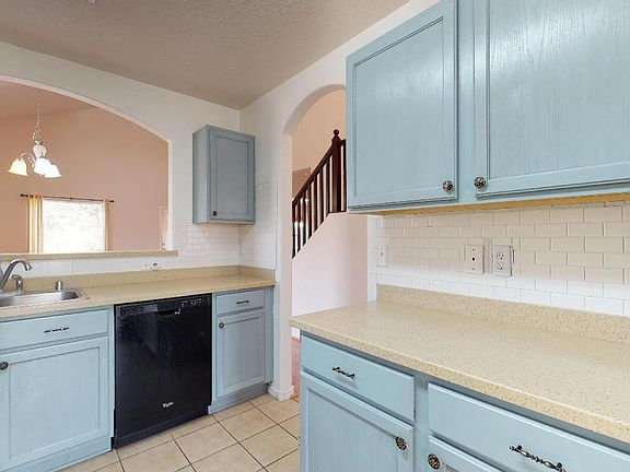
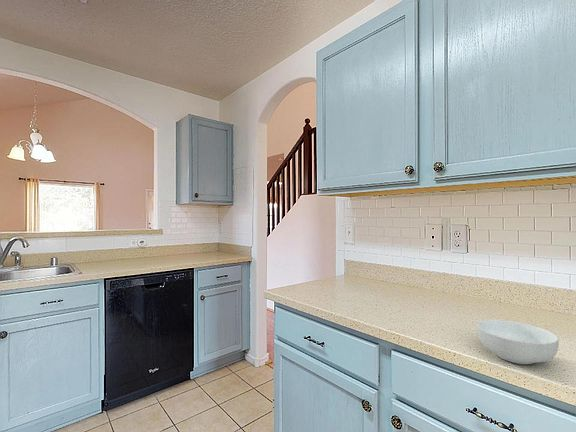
+ cereal bowl (515, 343)
